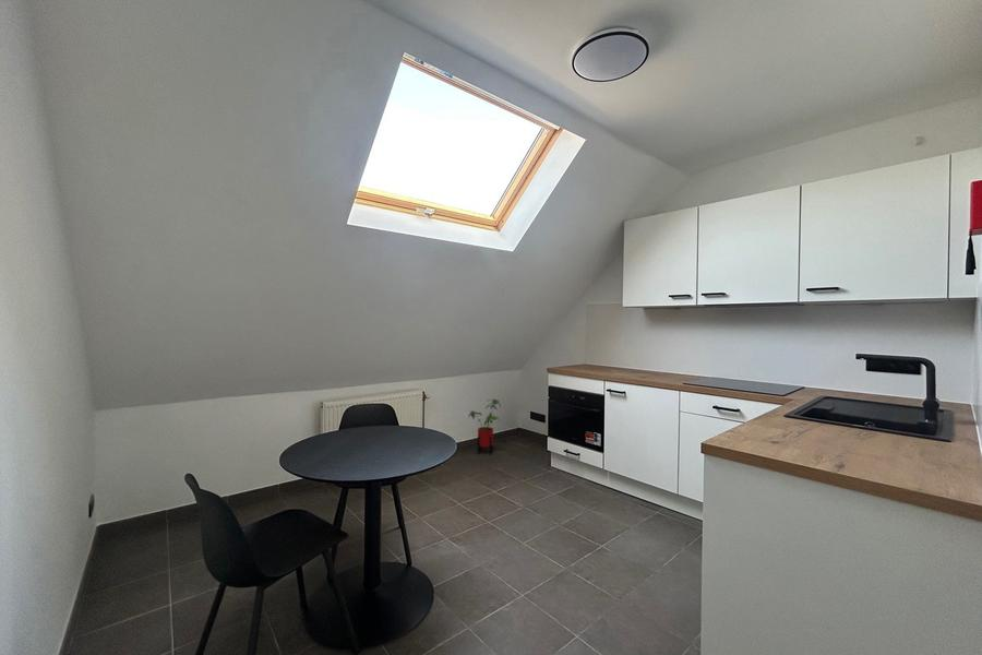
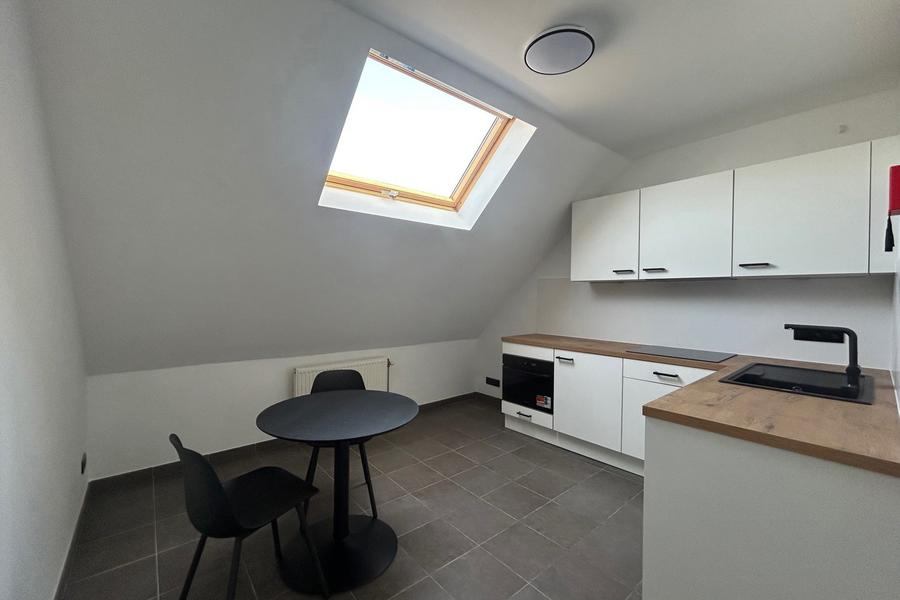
- house plant (487, 426)
